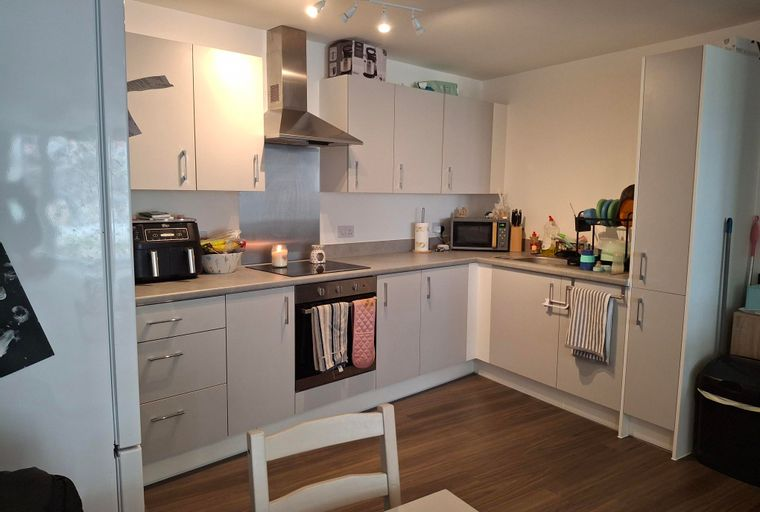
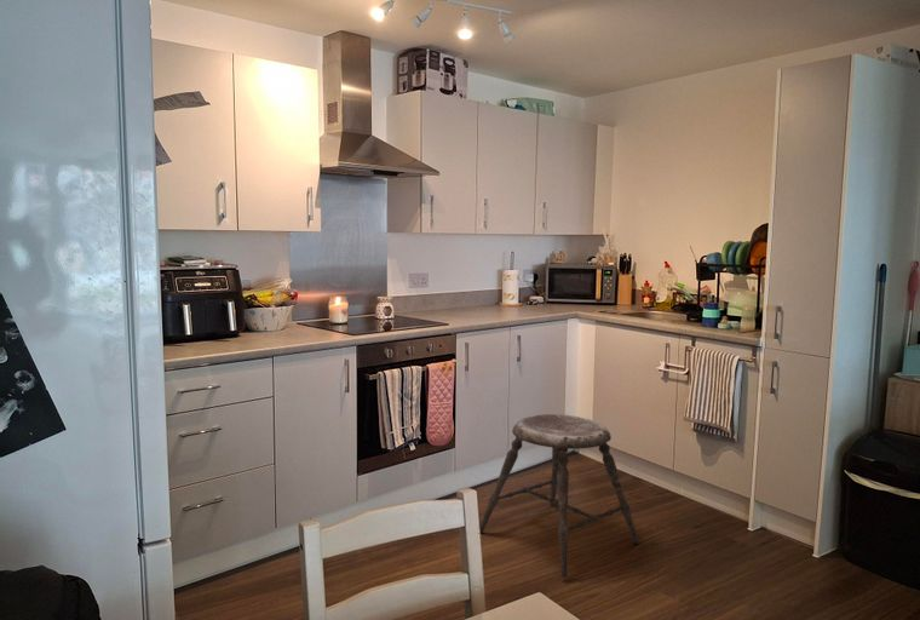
+ stool (558, 481)
